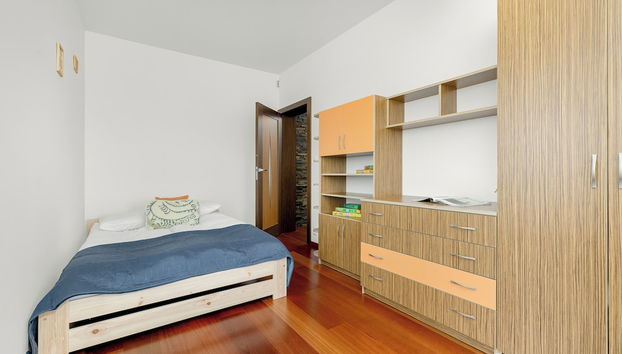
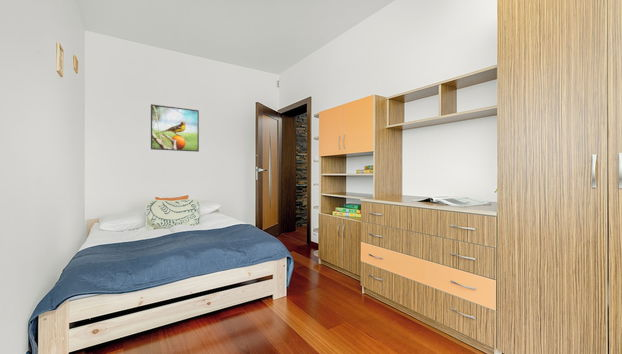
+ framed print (175, 129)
